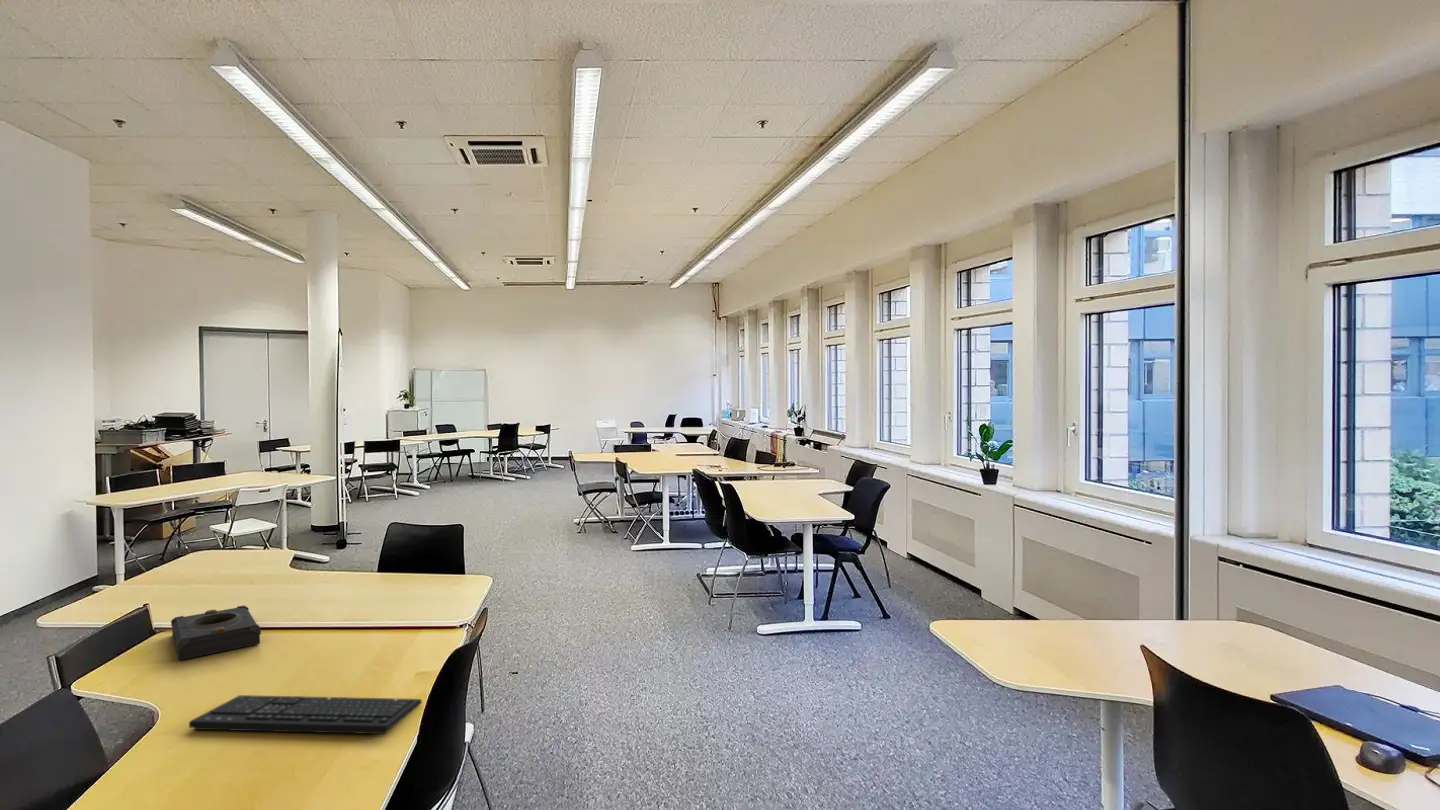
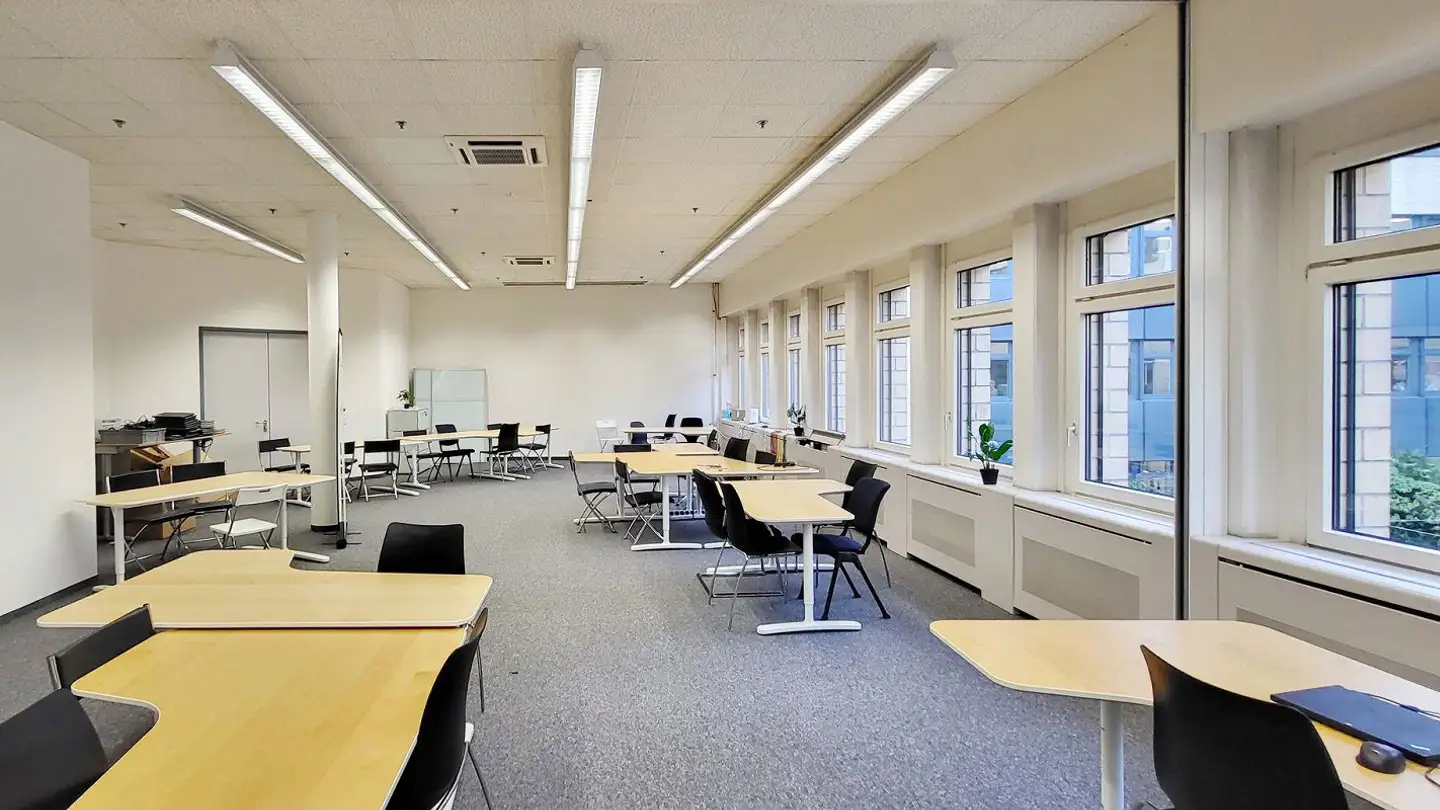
- keyboard (310, 711)
- speaker (215, 628)
